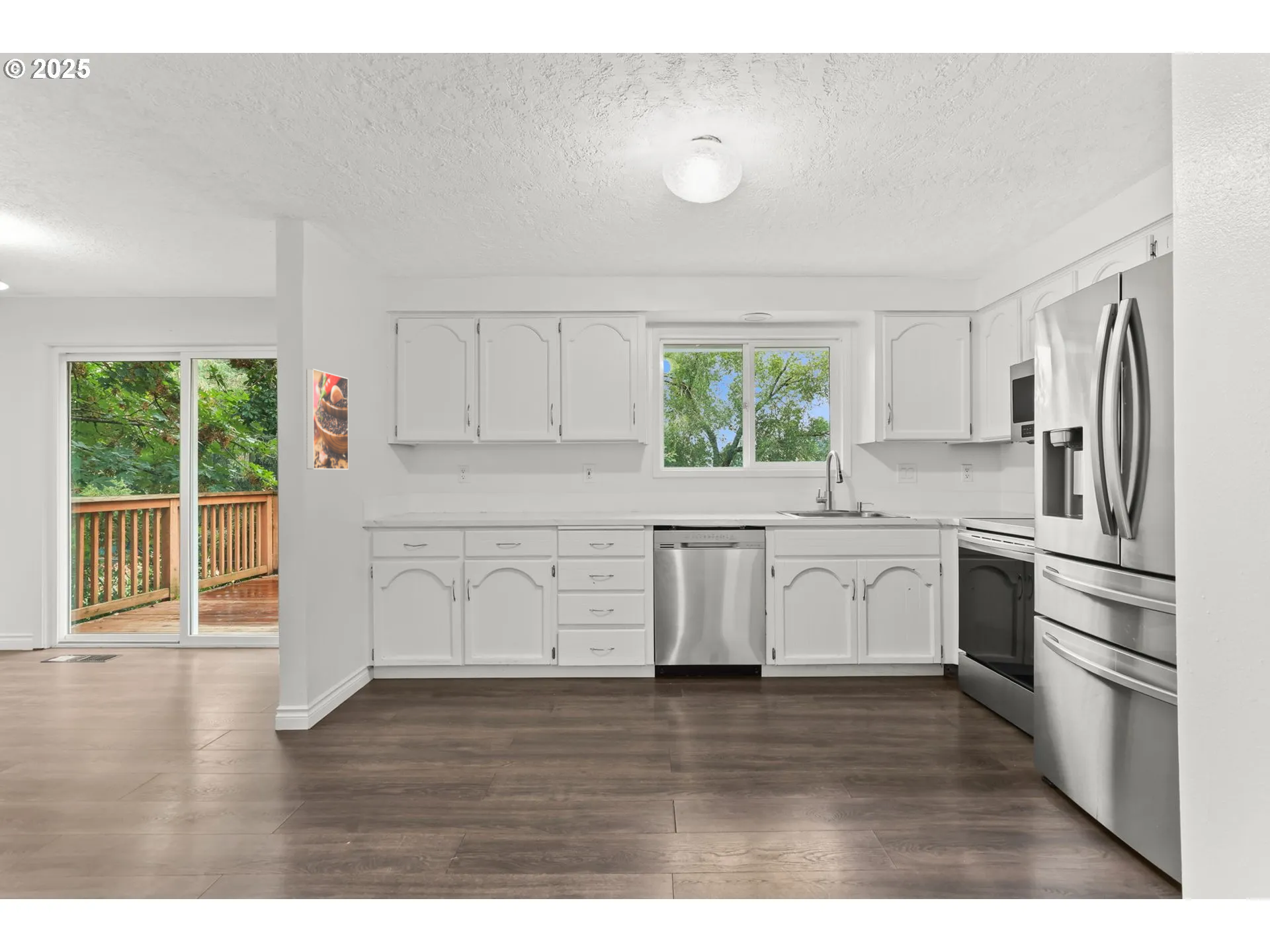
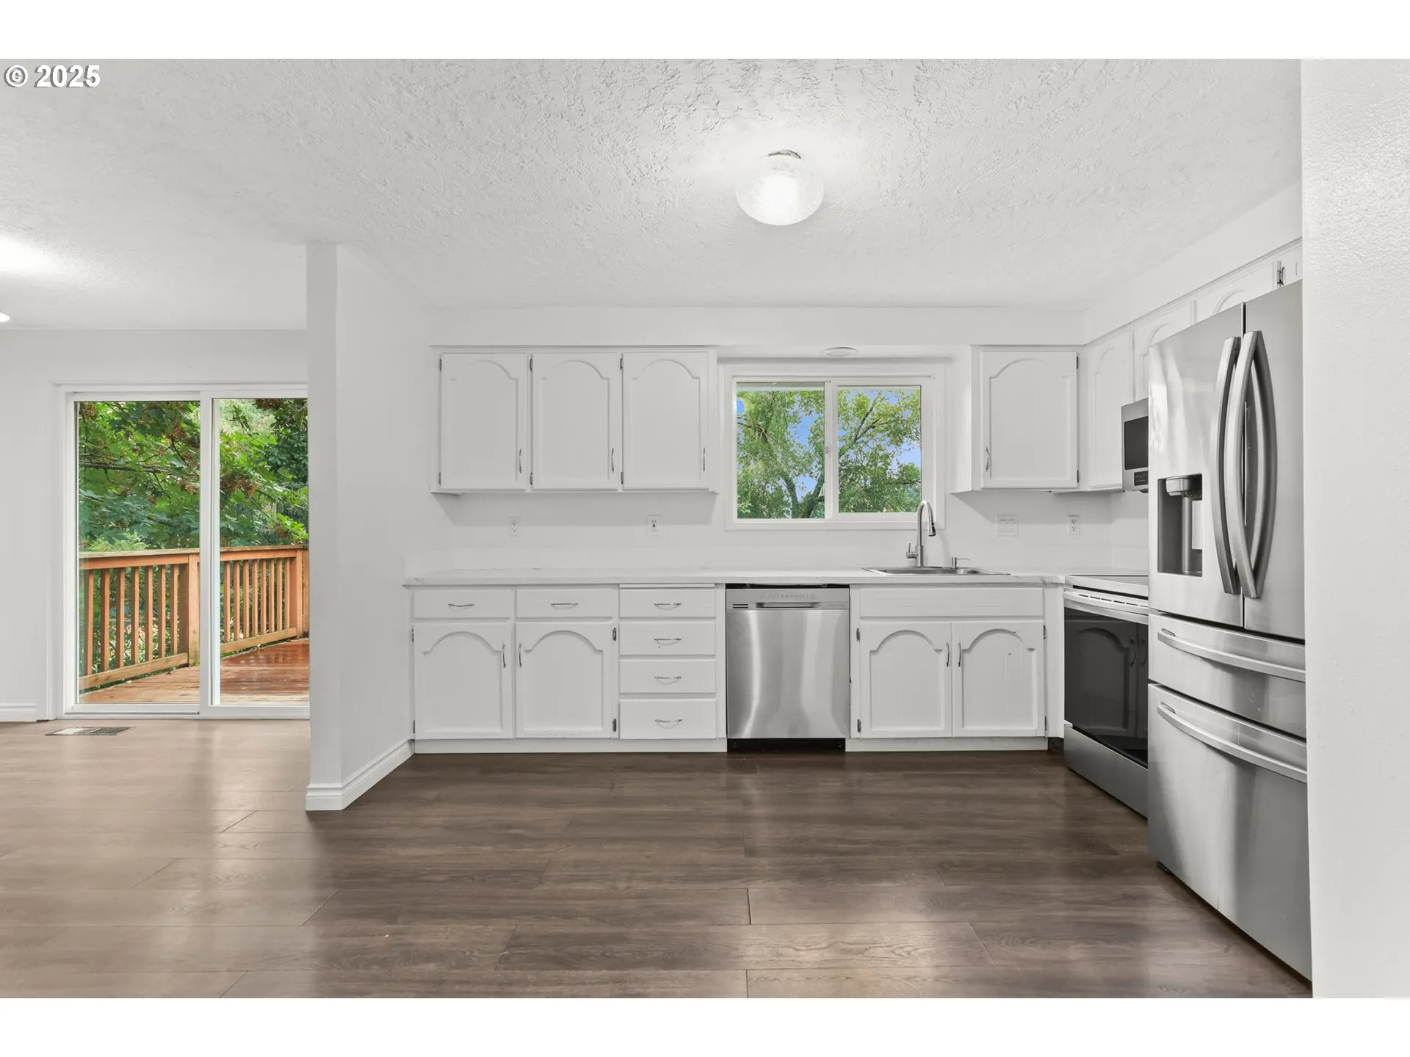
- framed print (328, 421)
